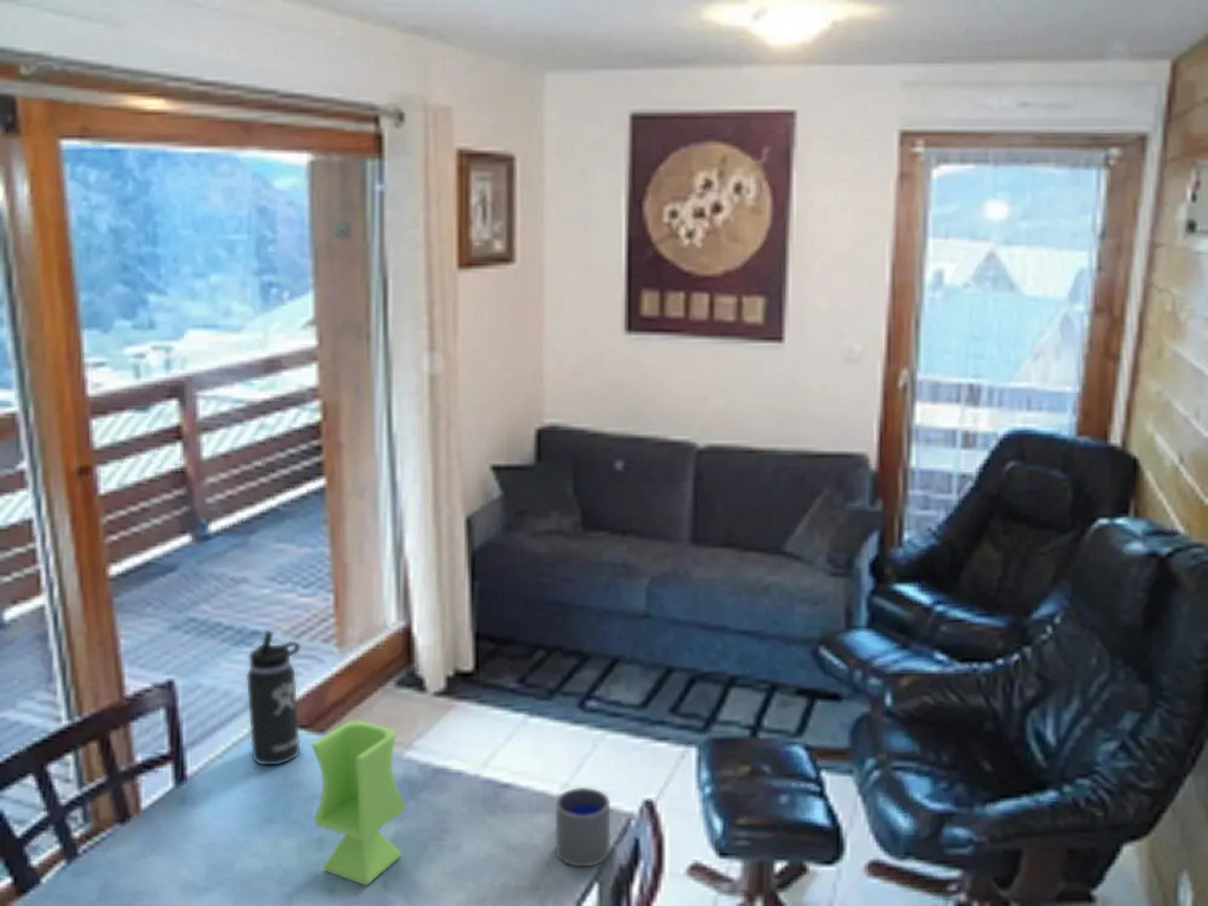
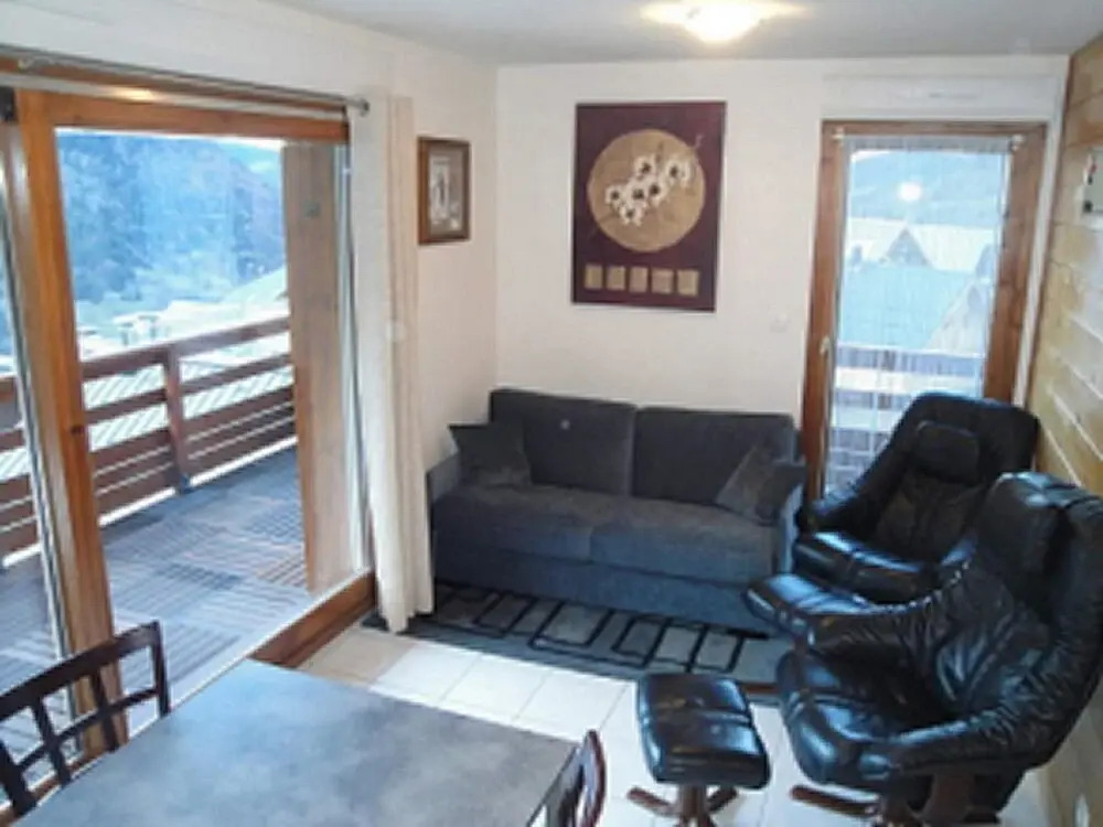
- thermos bottle (277, 691)
- vase (359, 801)
- cup (582, 826)
